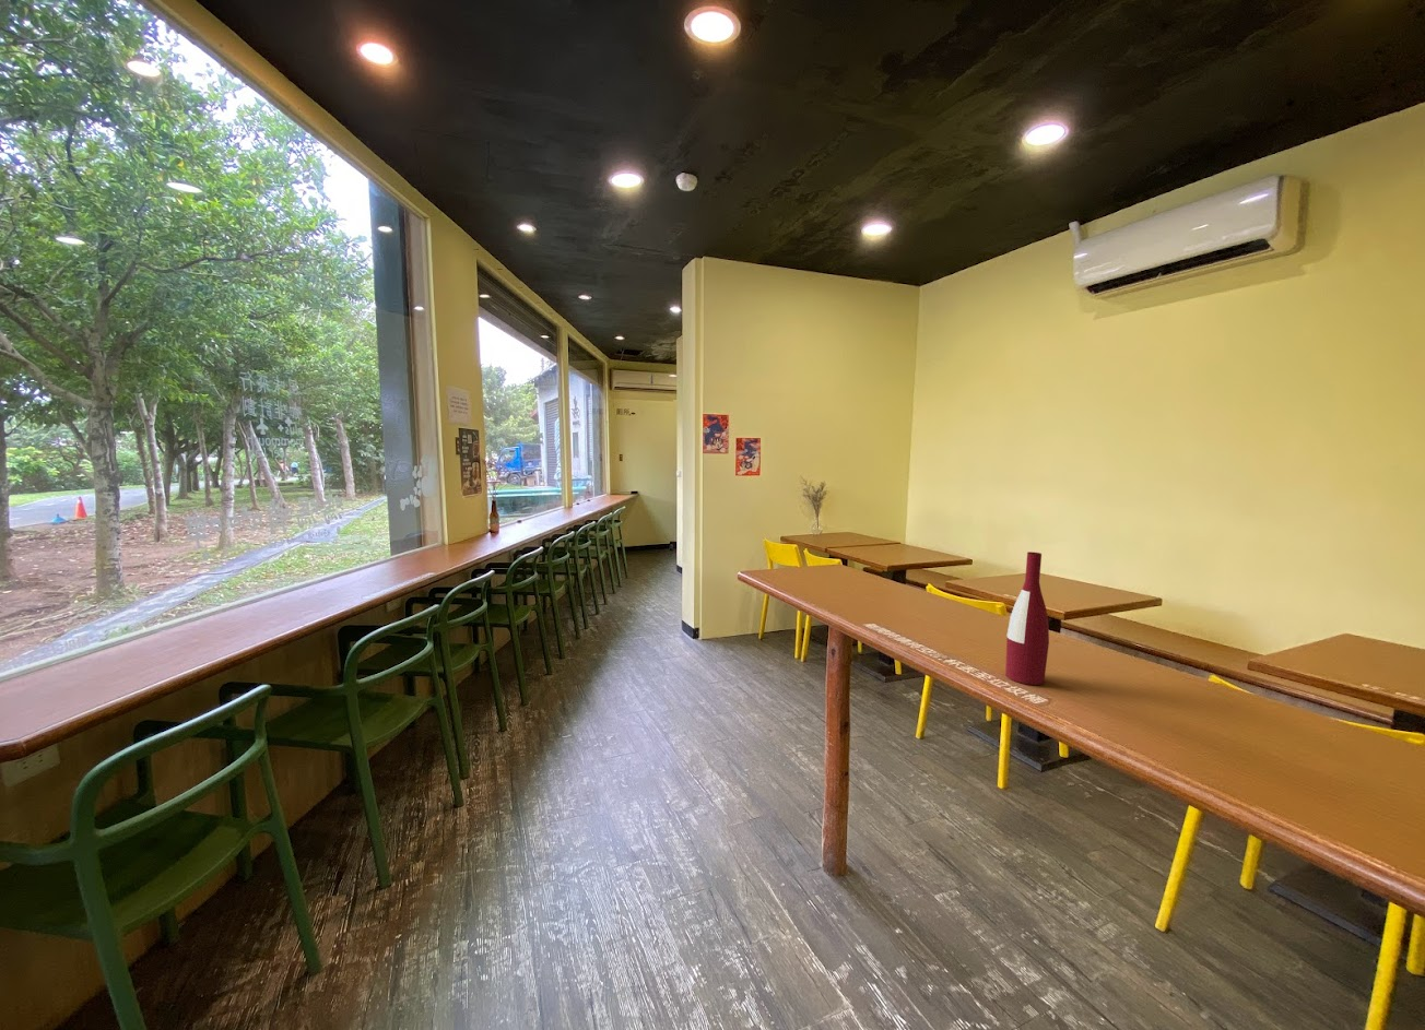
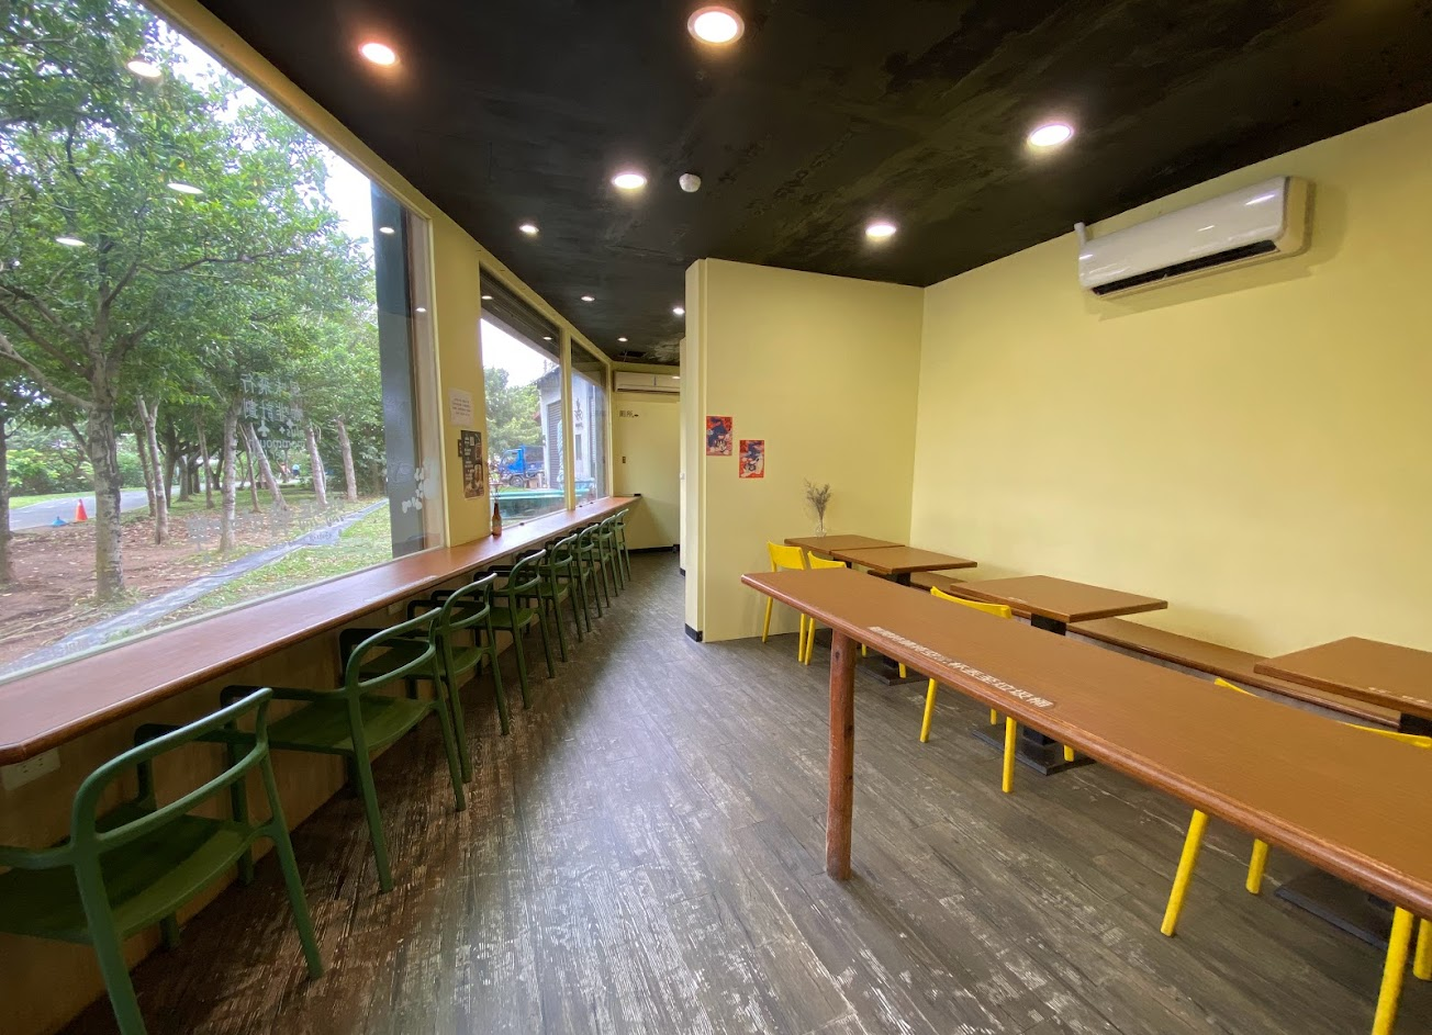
- alcohol (1029, 616)
